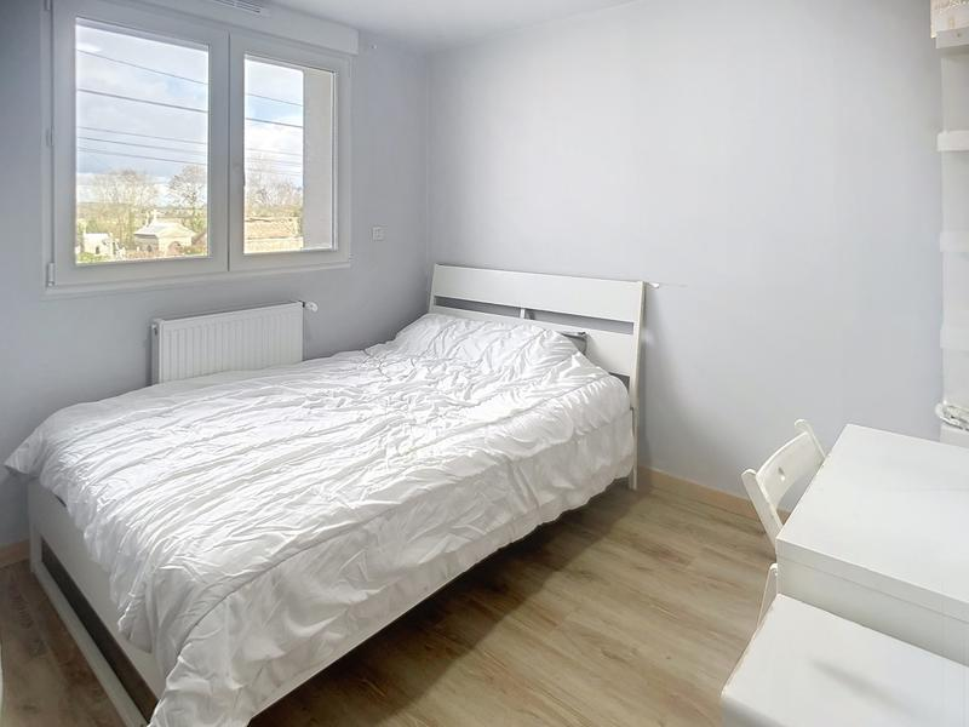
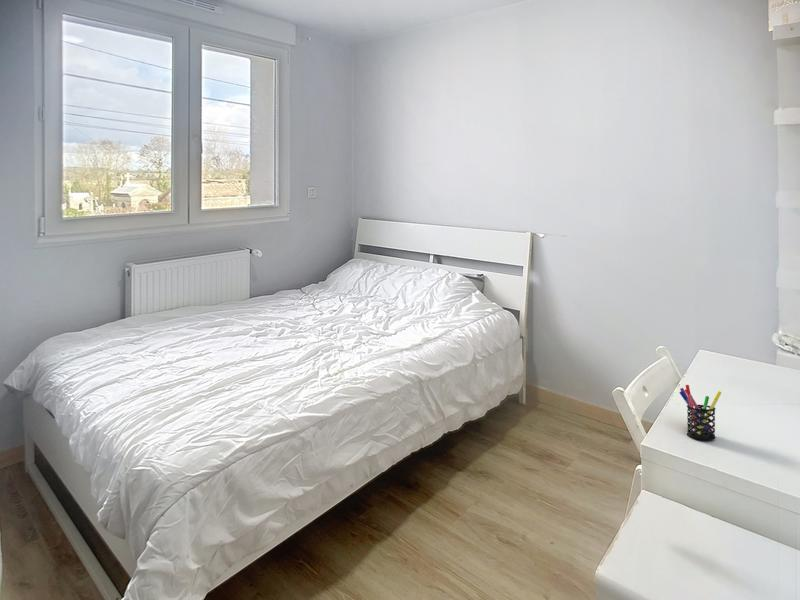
+ pen holder (700, 411)
